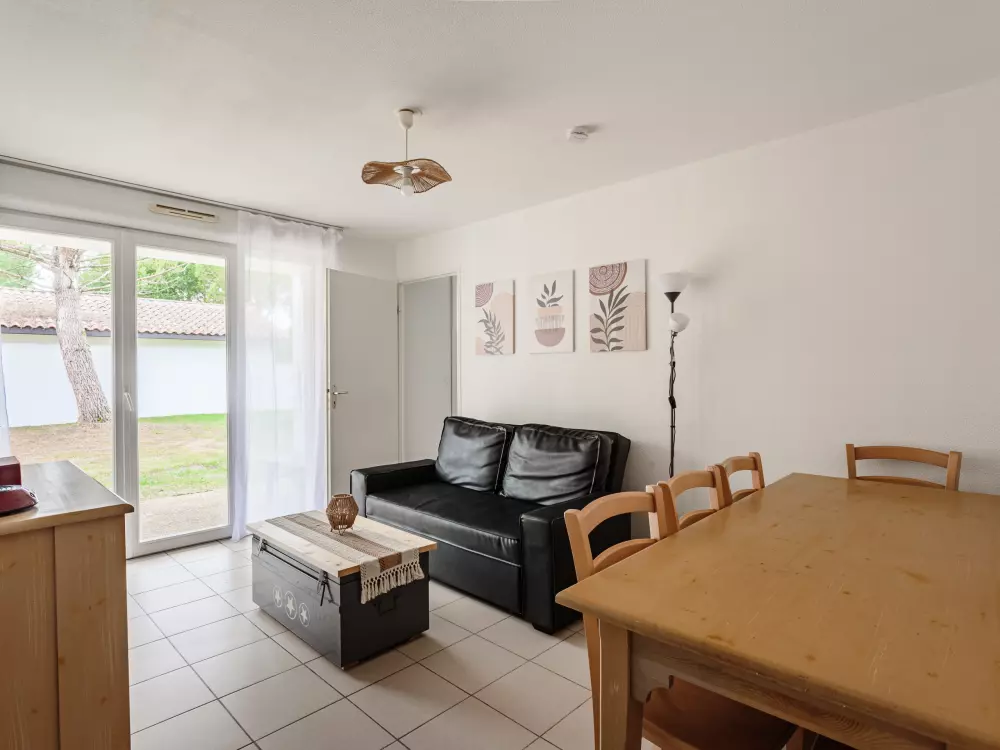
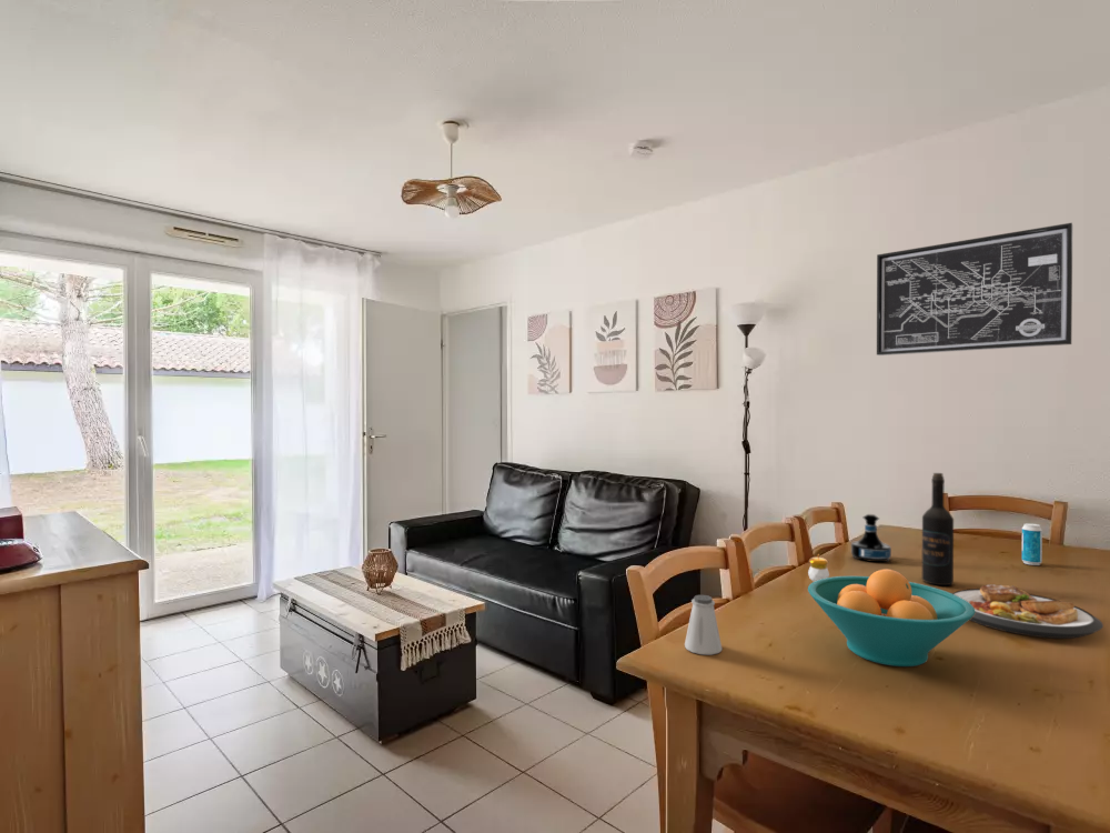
+ saltshaker (703, 622)
+ beverage can (1031, 543)
+ candle (818, 569)
+ fruit bowl (886, 611)
+ wine bottle (937, 528)
+ plate (1018, 606)
+ tequila bottle (870, 536)
+ wall art (966, 295)
